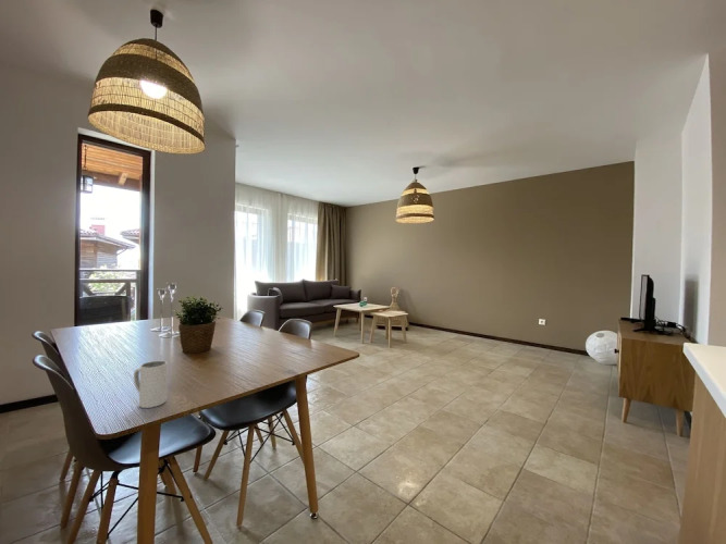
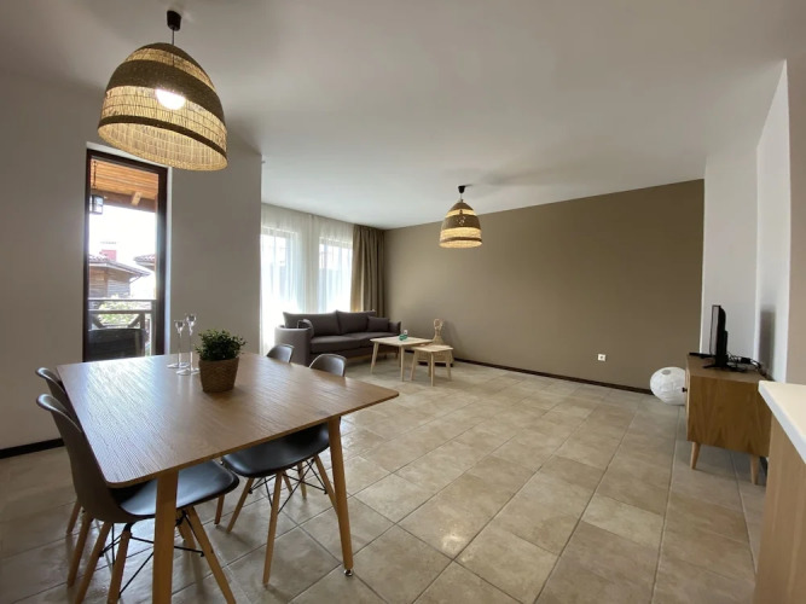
- mug (148, 382)
